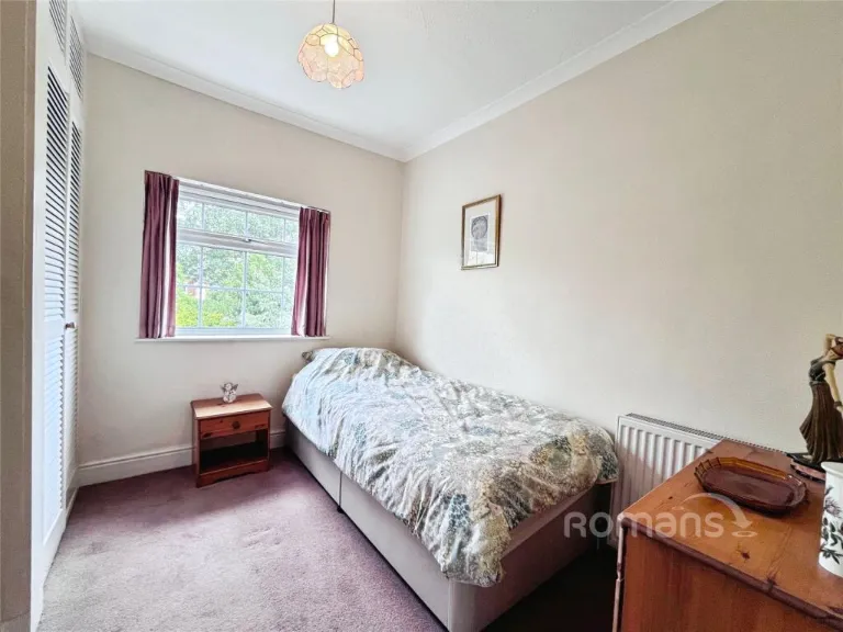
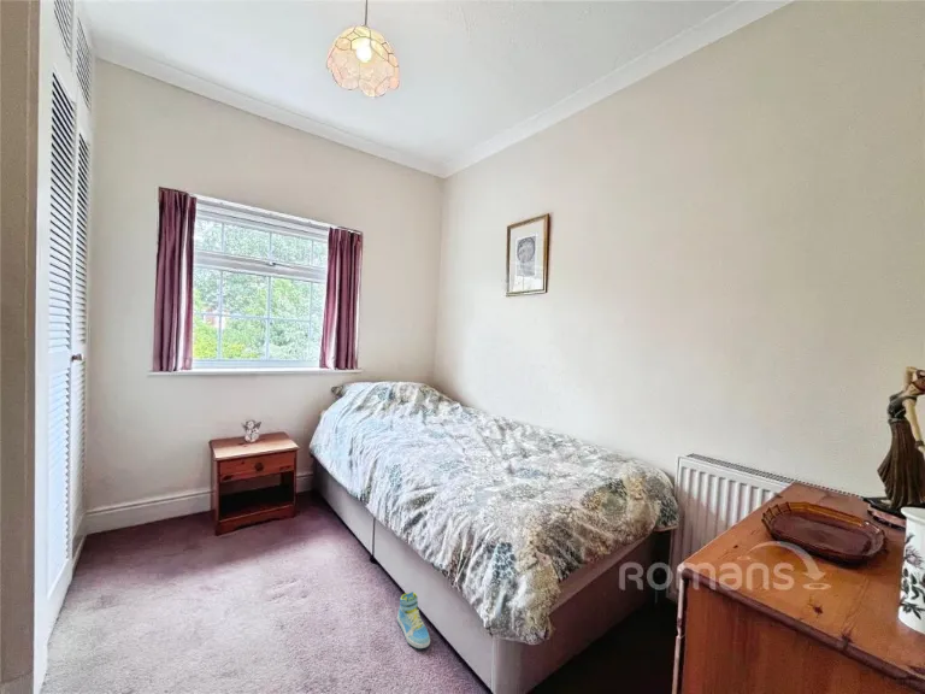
+ sneaker (413, 616)
